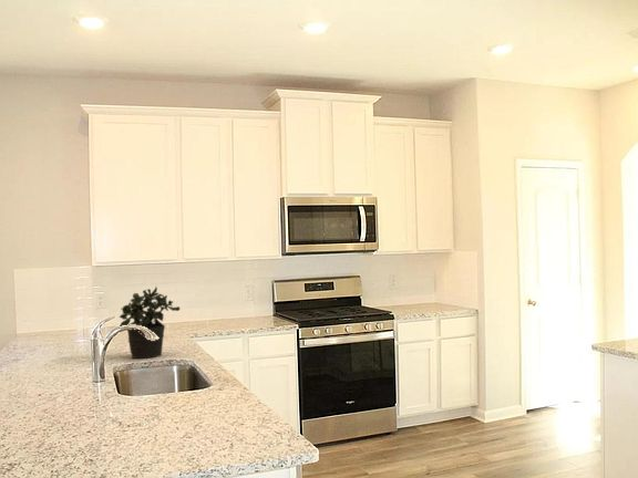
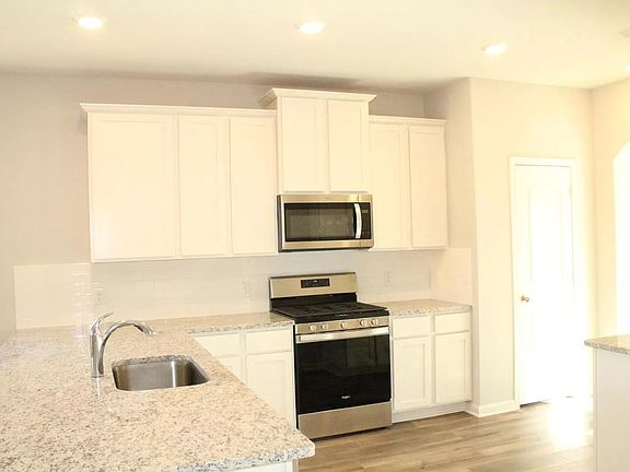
- potted plant (148, 321)
